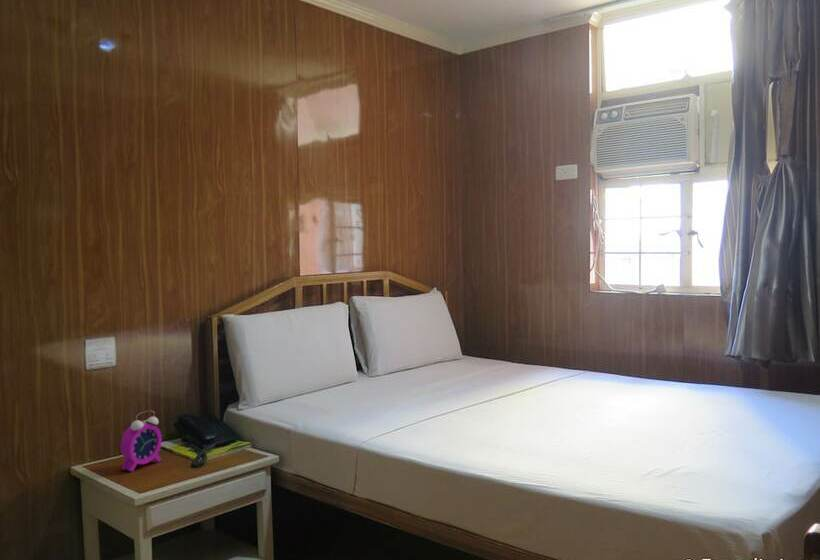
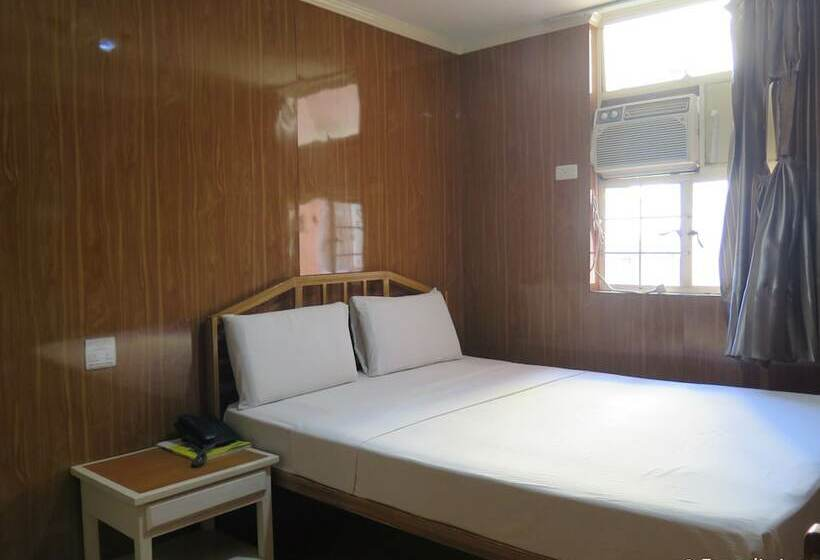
- alarm clock (142, 438)
